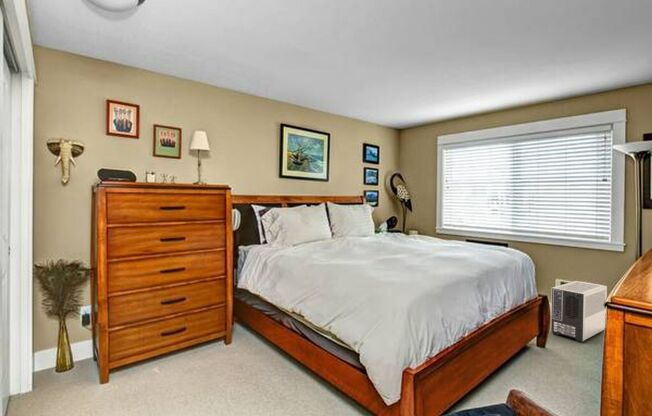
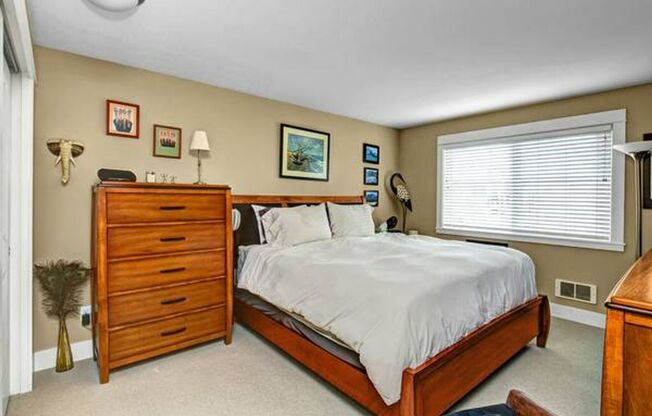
- air purifier (579, 309)
